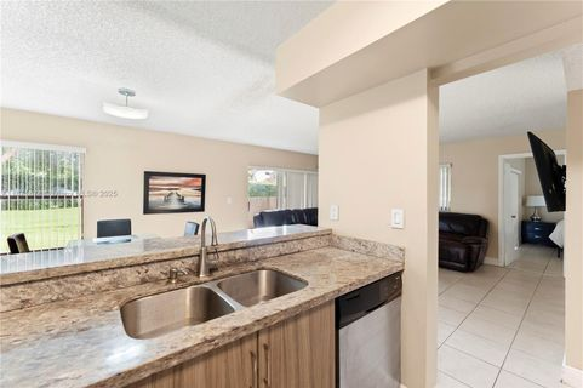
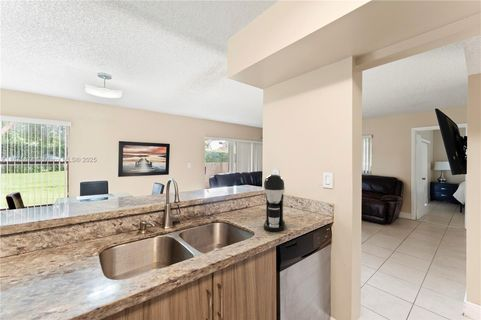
+ coffee maker (274, 200)
